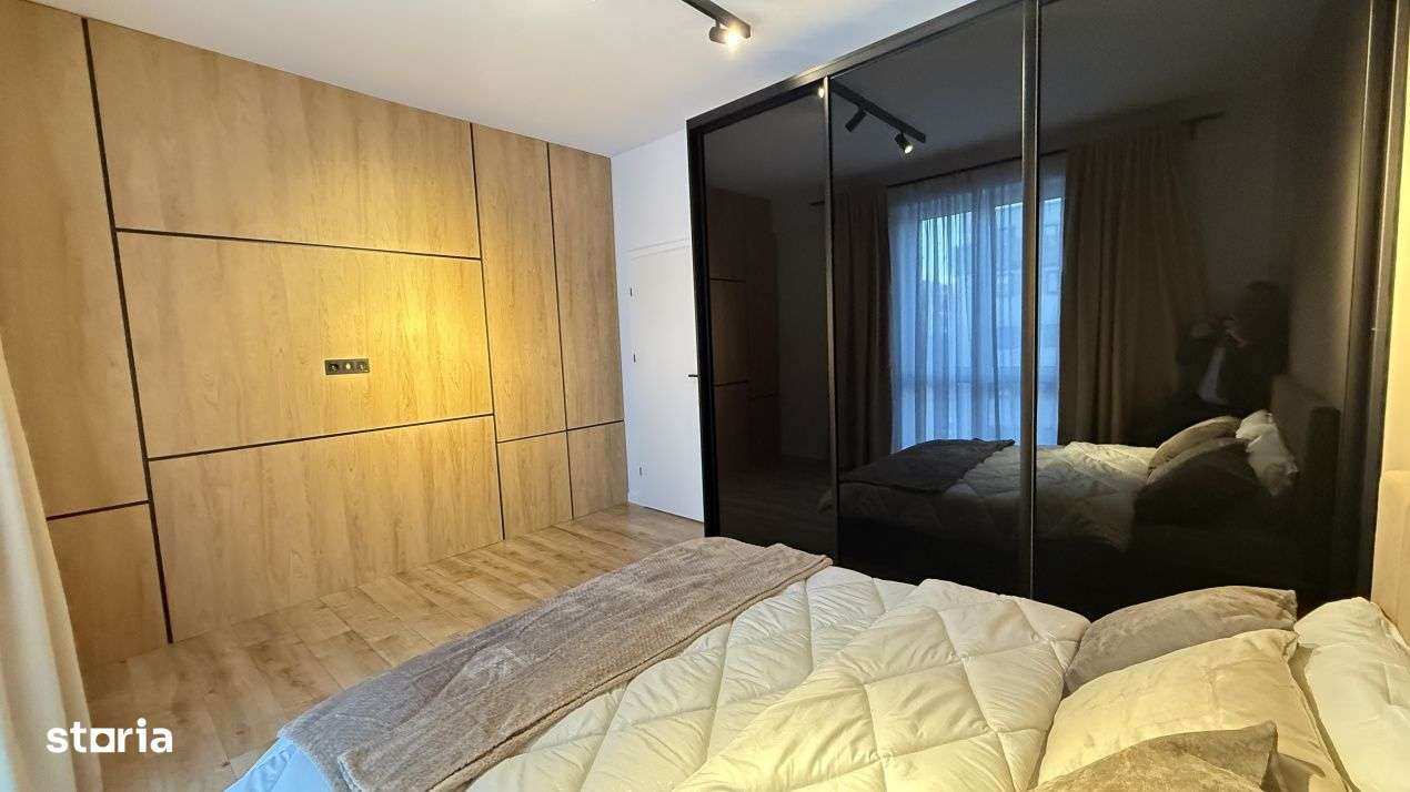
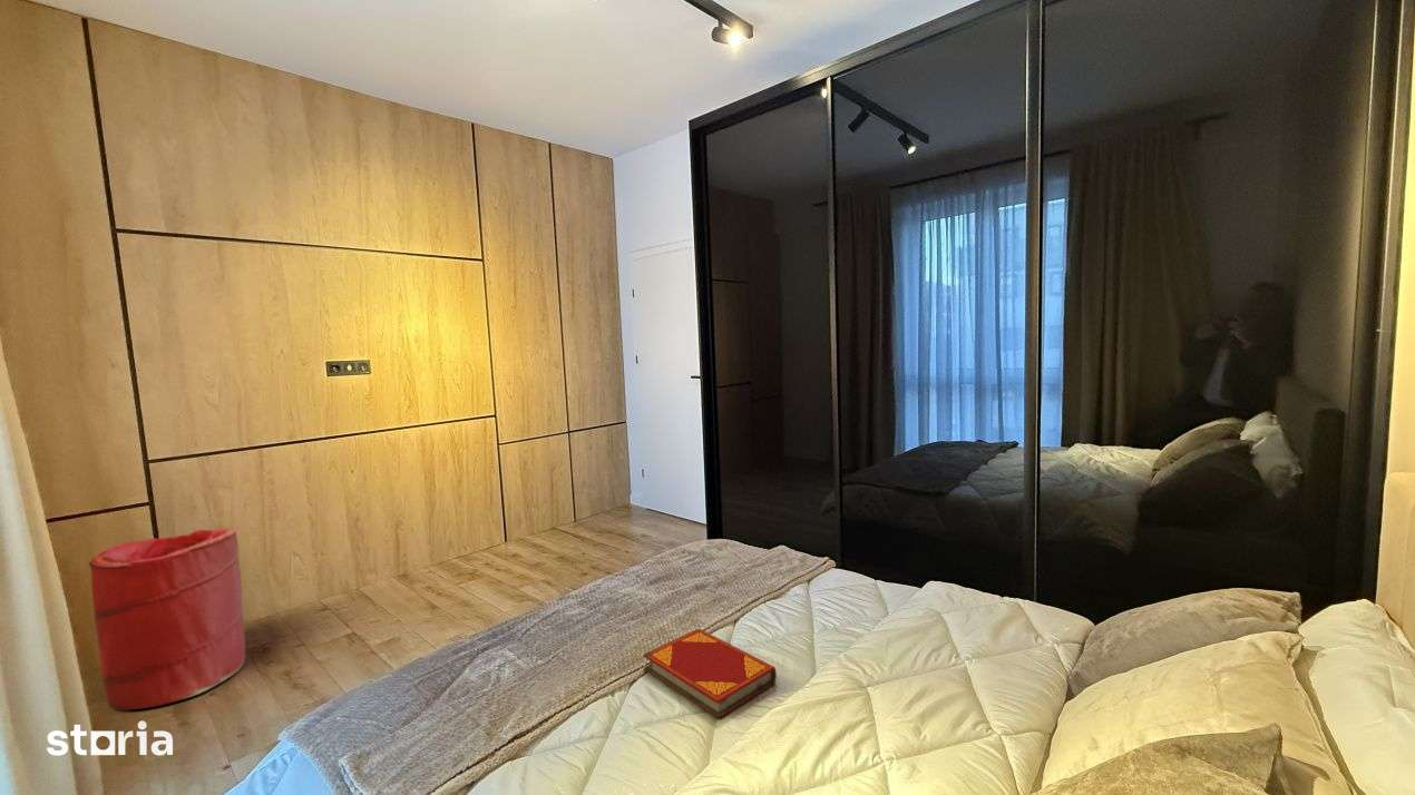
+ hardback book (708, 667)
+ laundry hamper (174, 608)
